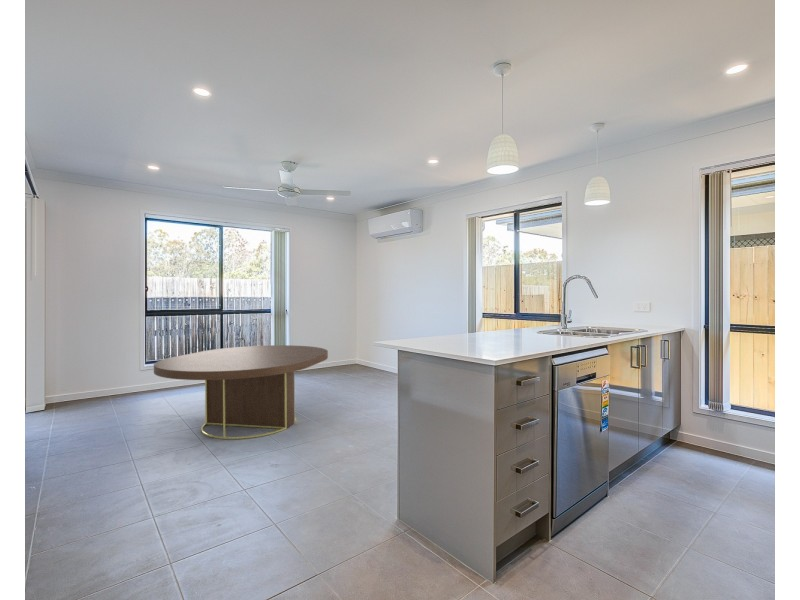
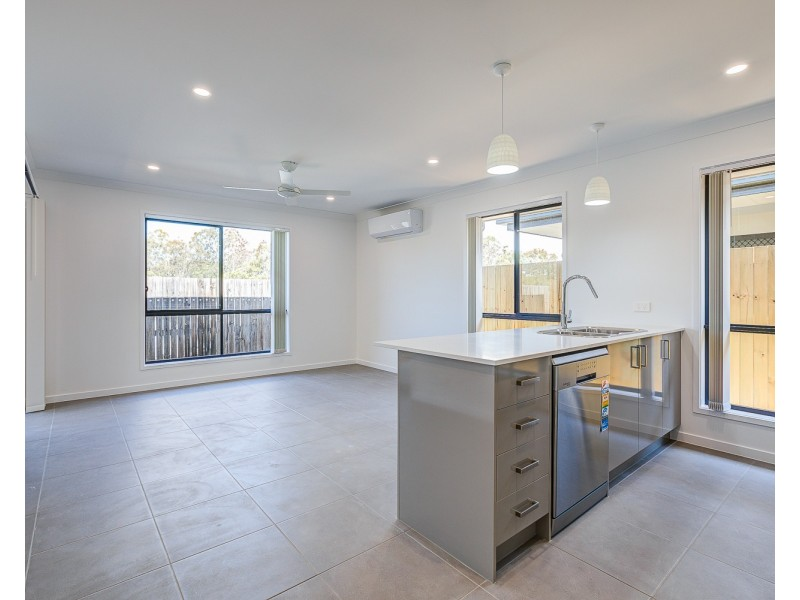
- dining table (250, 389)
